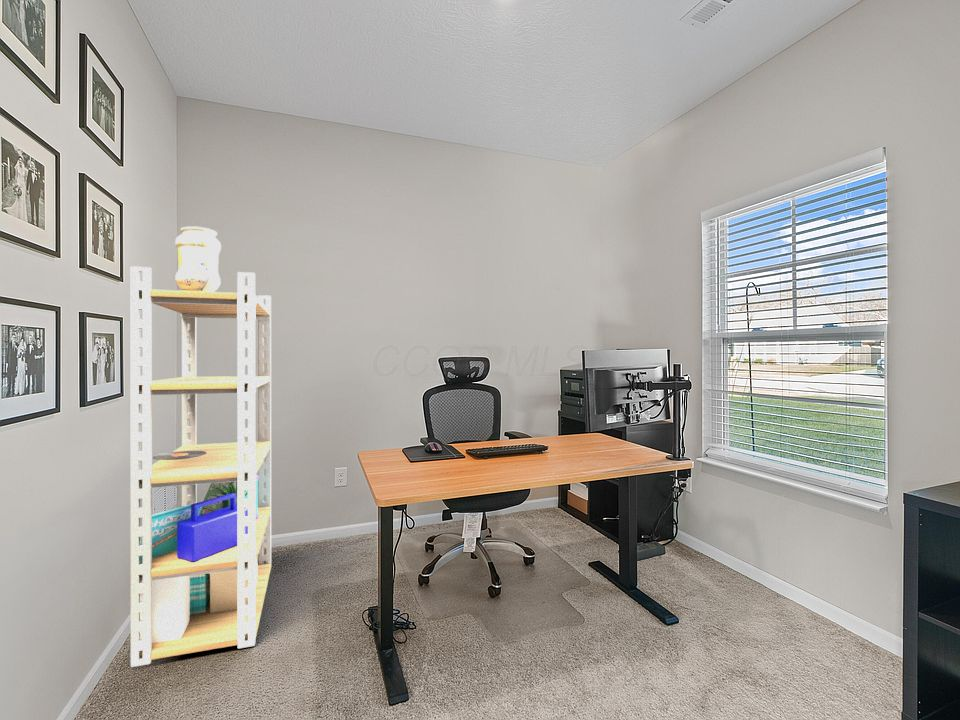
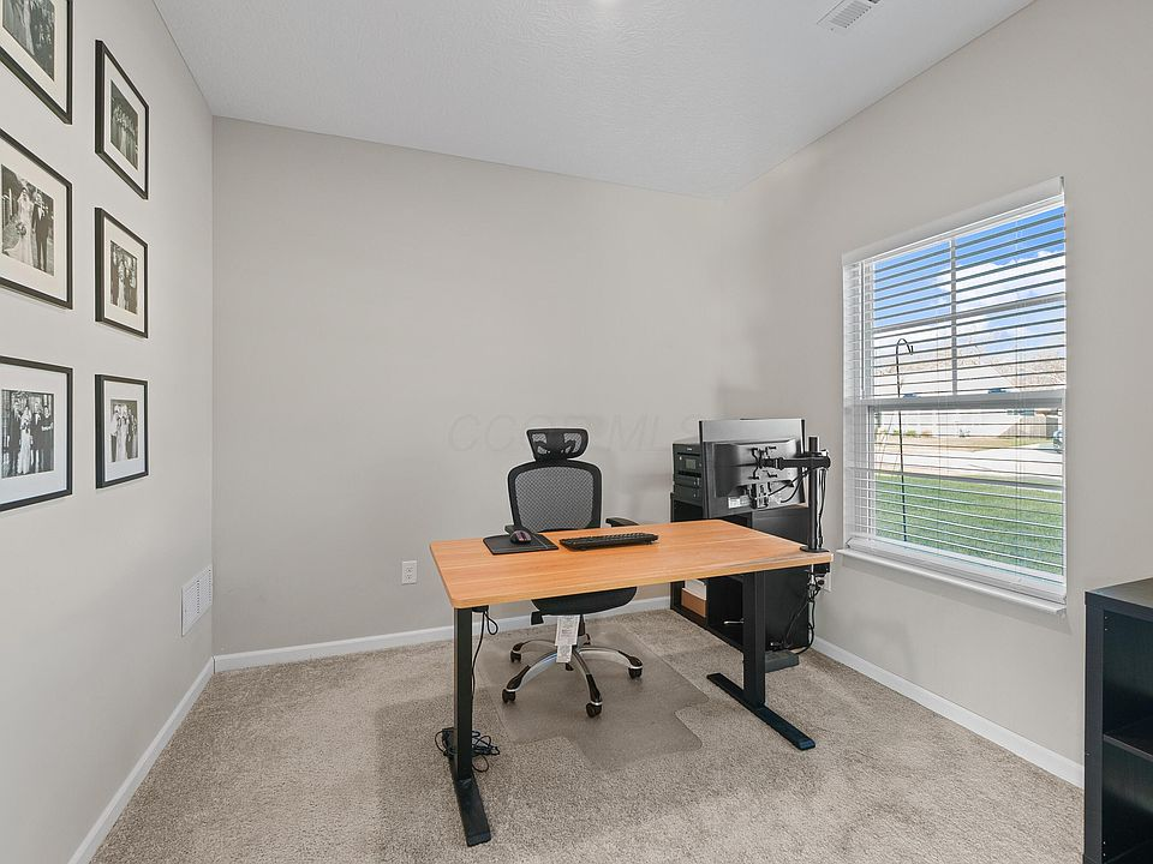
- shelving unit (207, 446)
- vase (198, 263)
